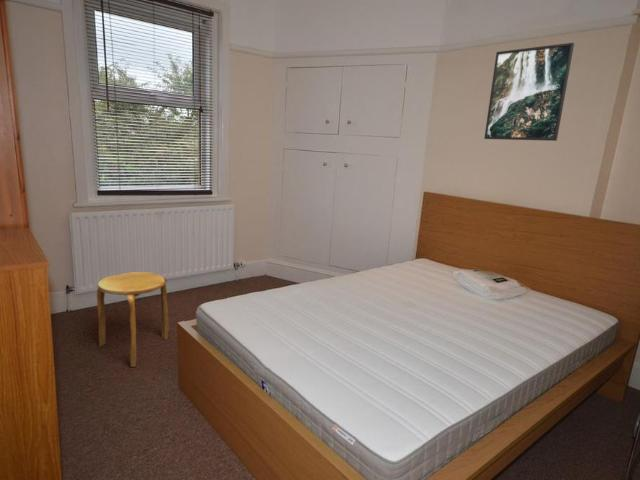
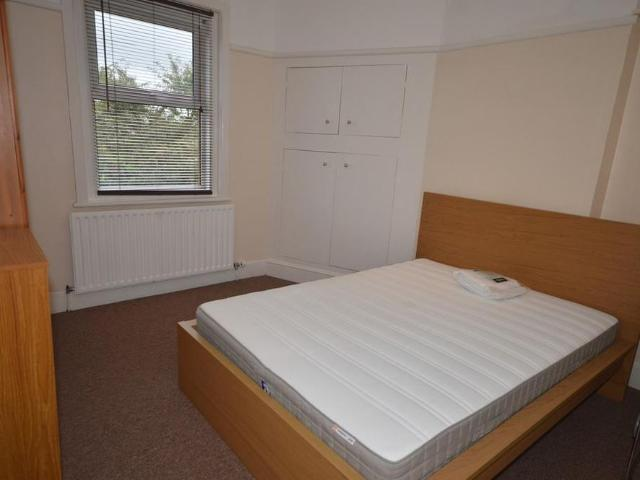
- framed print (525, 94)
- stool (131, 314)
